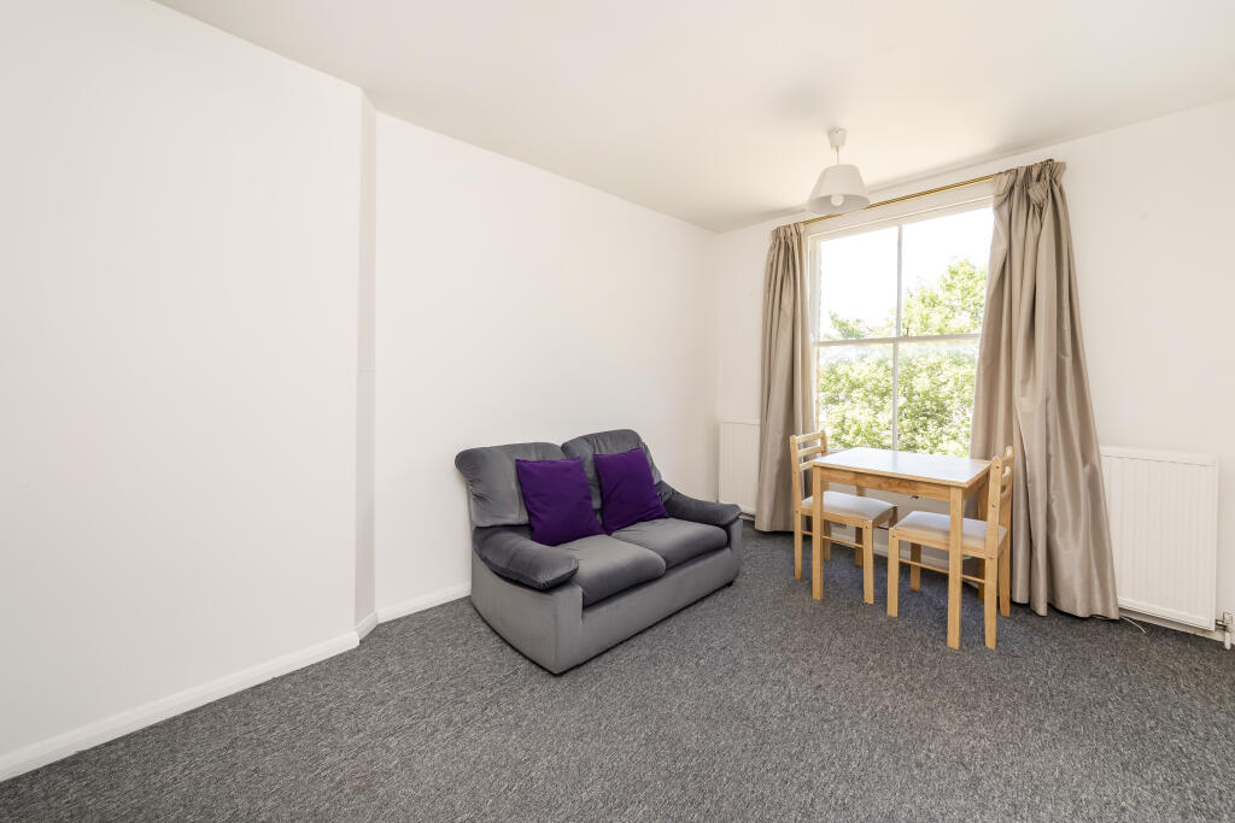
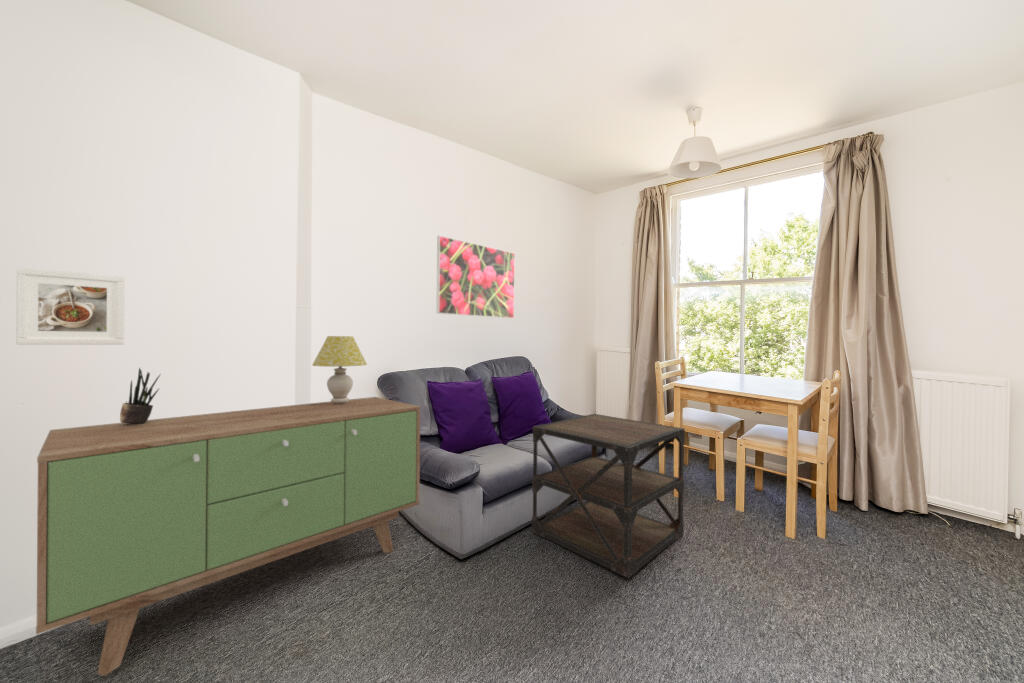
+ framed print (478, 280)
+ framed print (74, 308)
+ sideboard (266, 498)
+ potted plant (141, 394)
+ side table (608, 480)
+ table lamp (340, 369)
